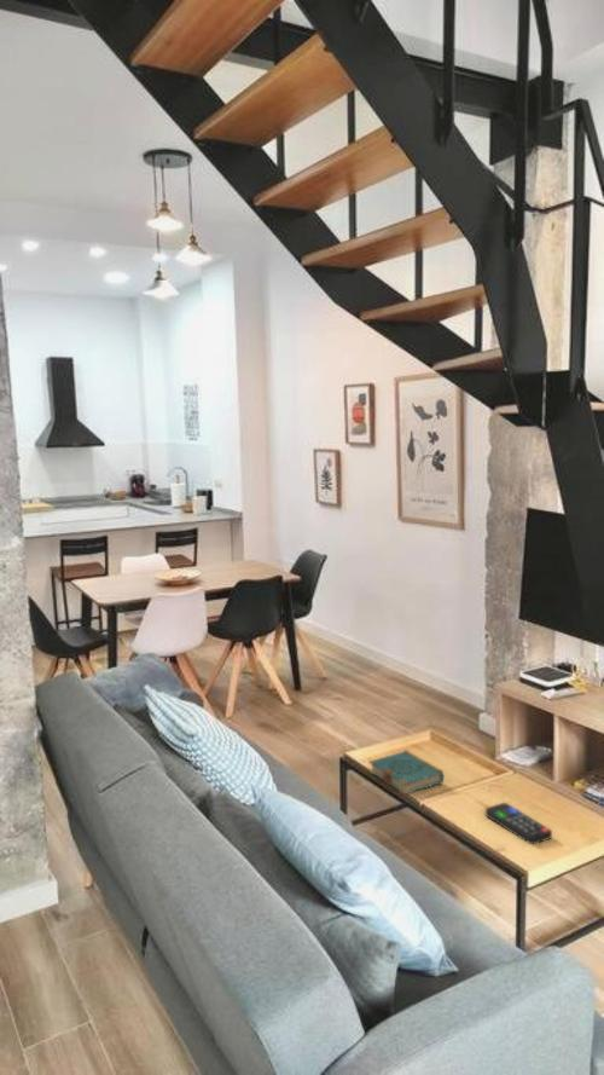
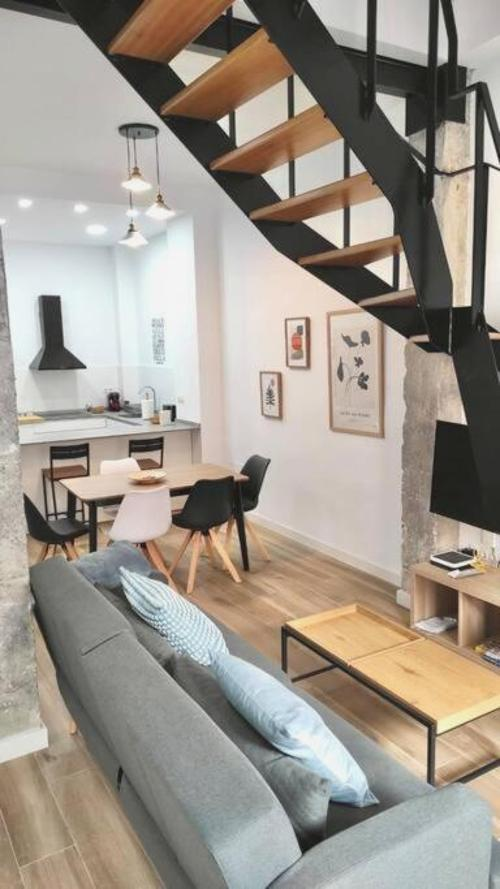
- book (405, 770)
- remote control (517, 821)
